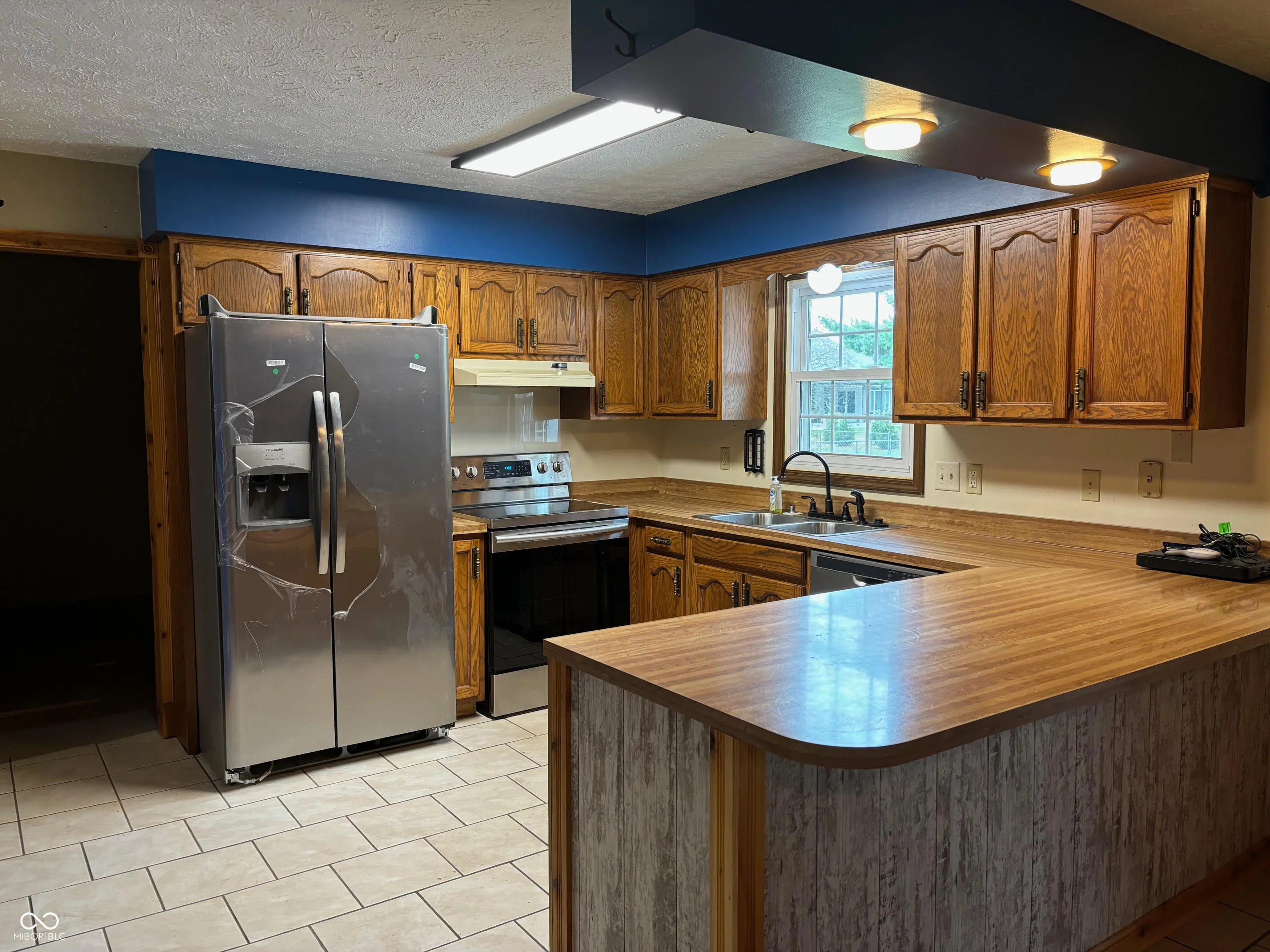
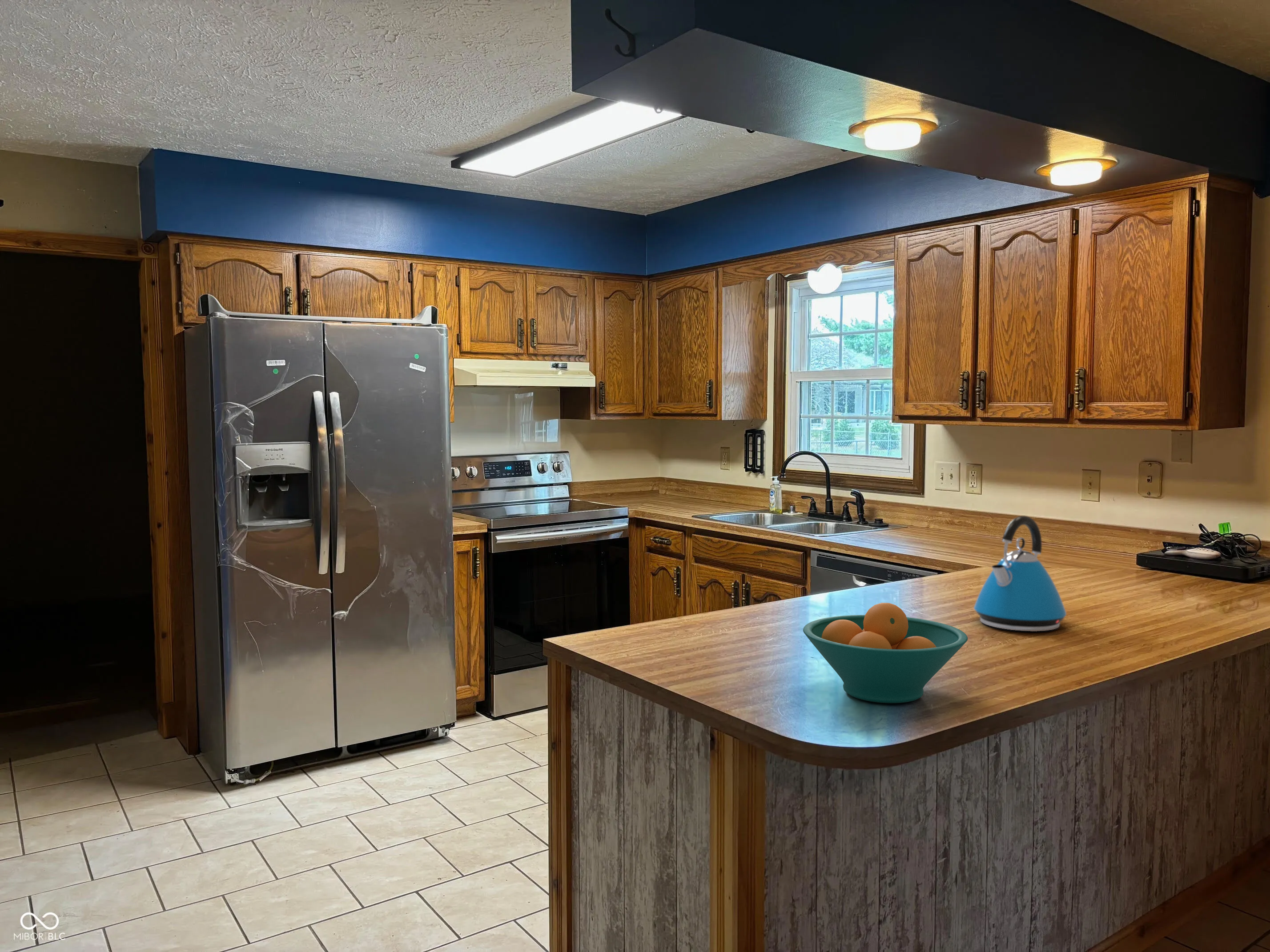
+ fruit bowl (883, 648)
+ kettle (1022, 569)
